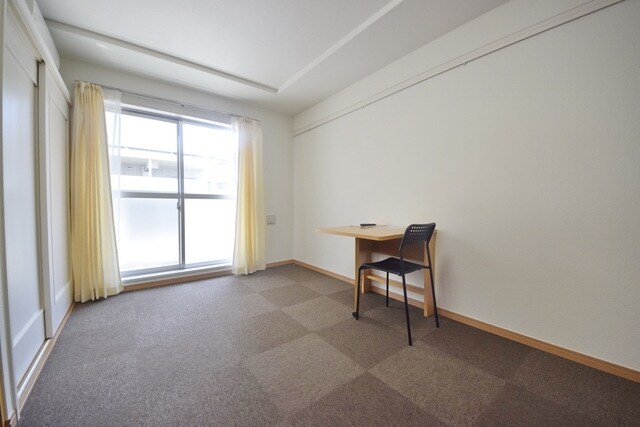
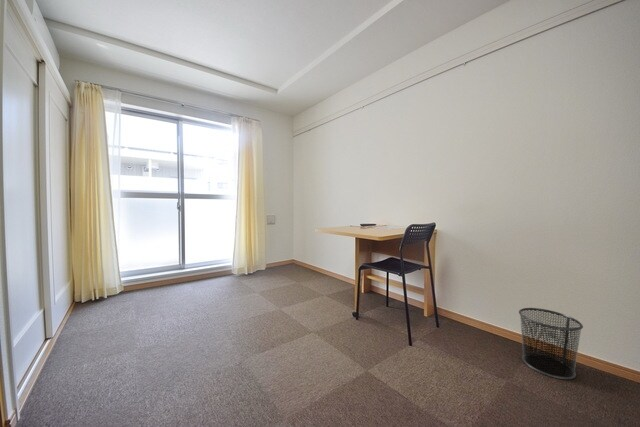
+ waste bin (548, 342)
